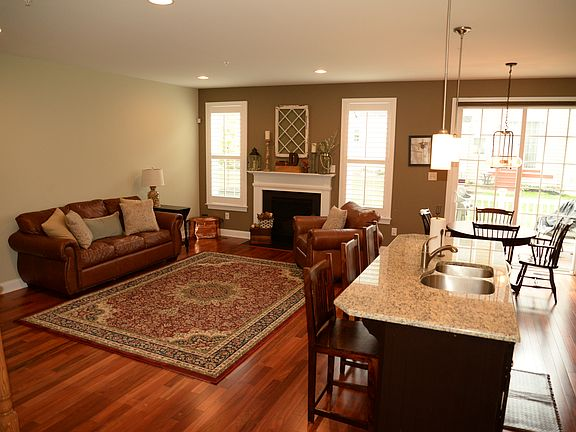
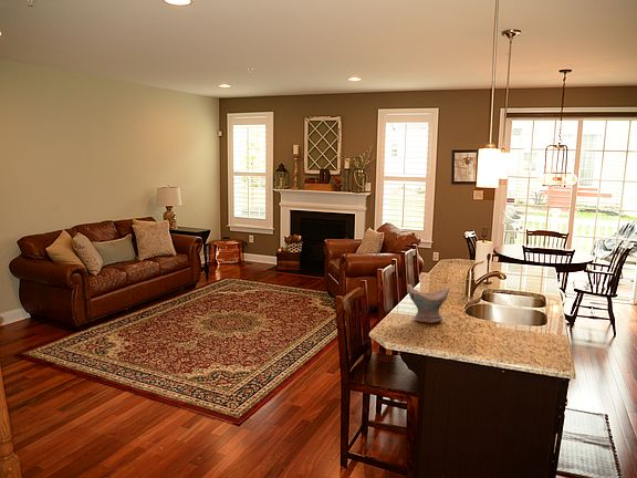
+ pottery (427, 302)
